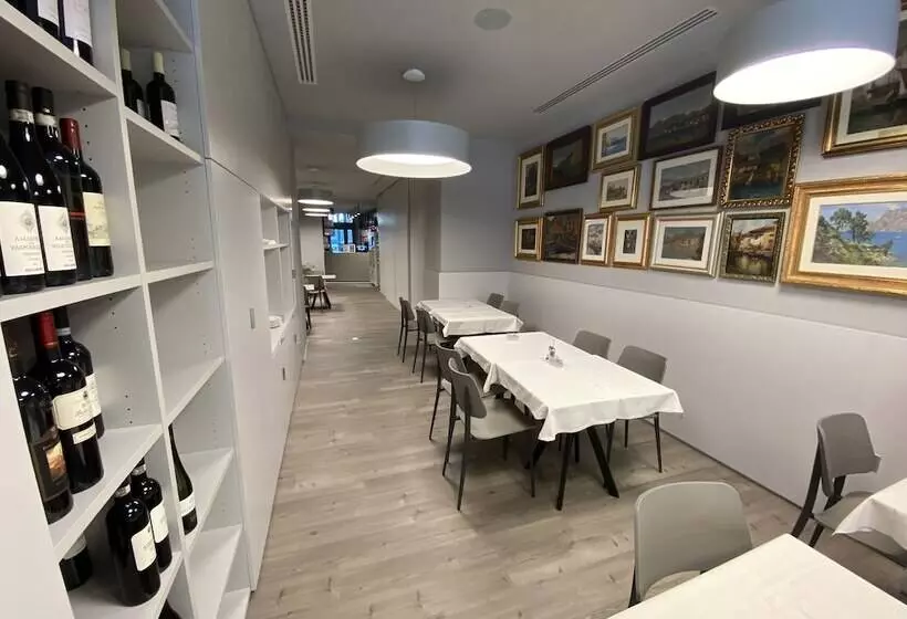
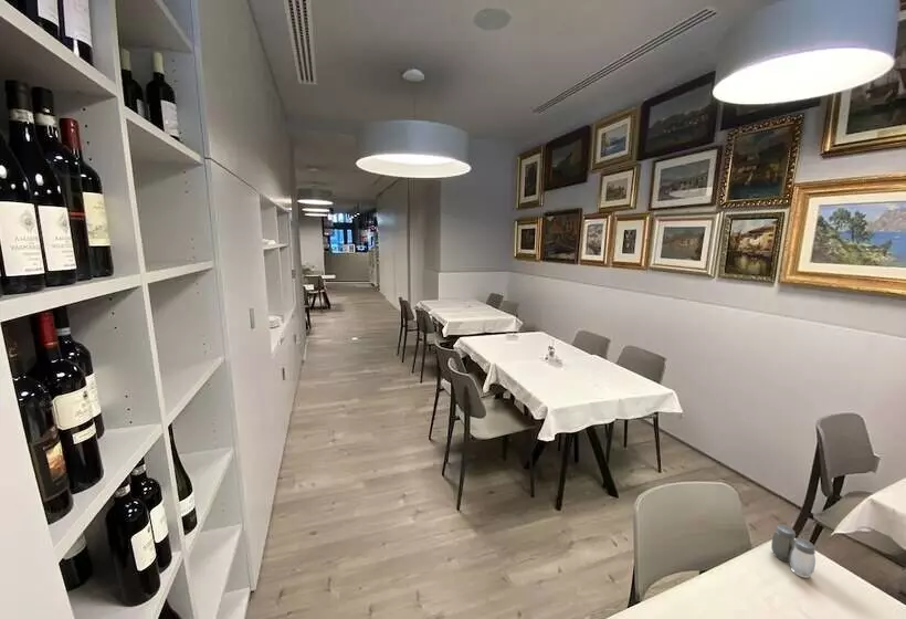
+ salt and pepper shaker (792, 549)
